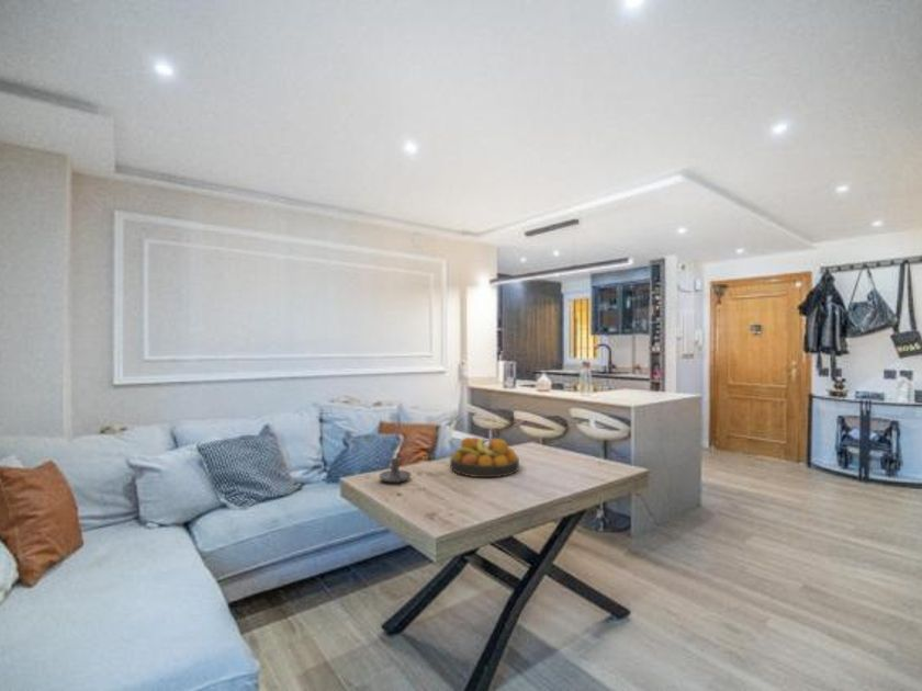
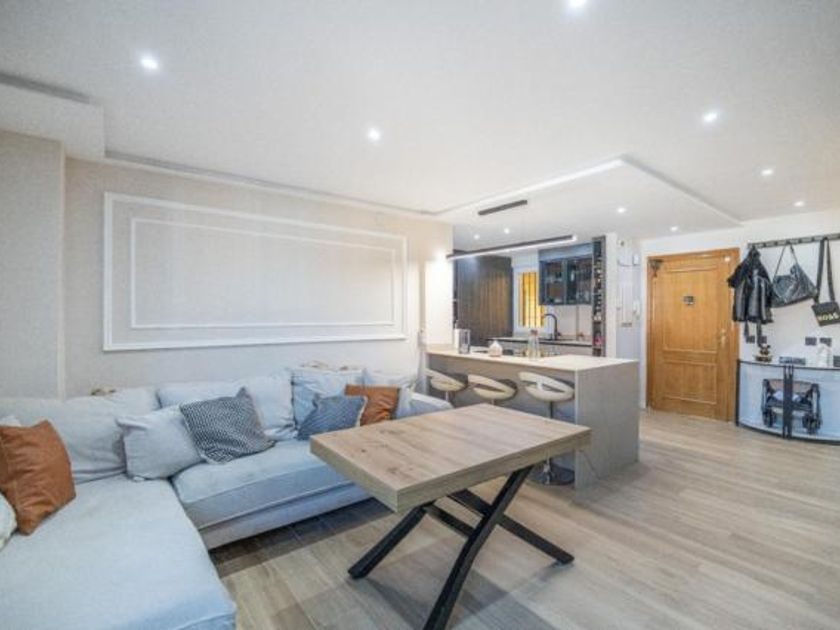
- fruit bowl (484, 452)
- candle holder (395, 471)
